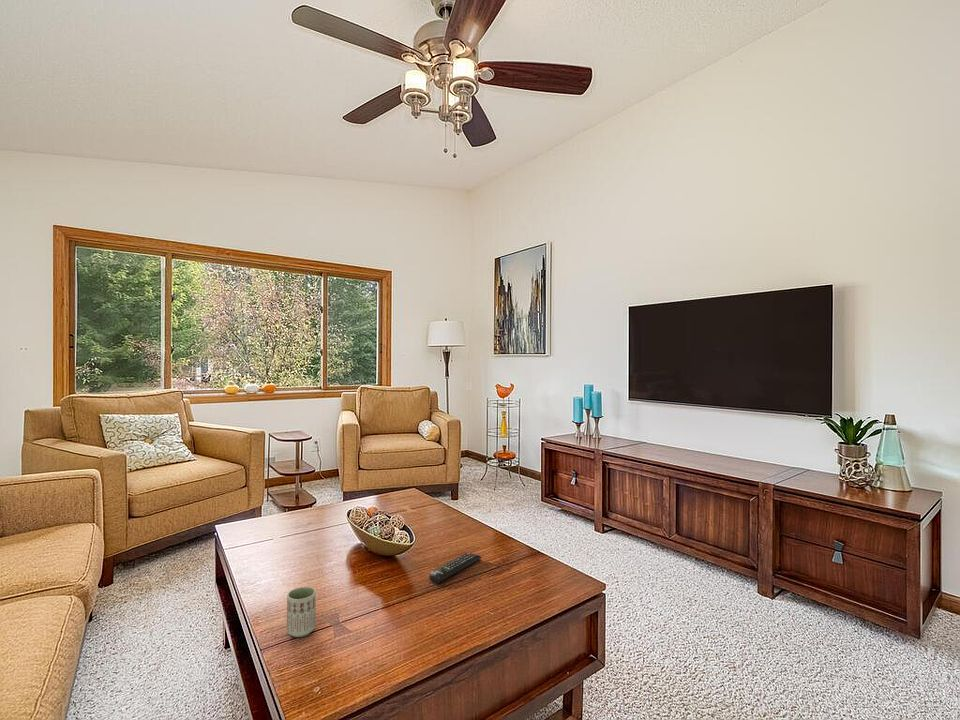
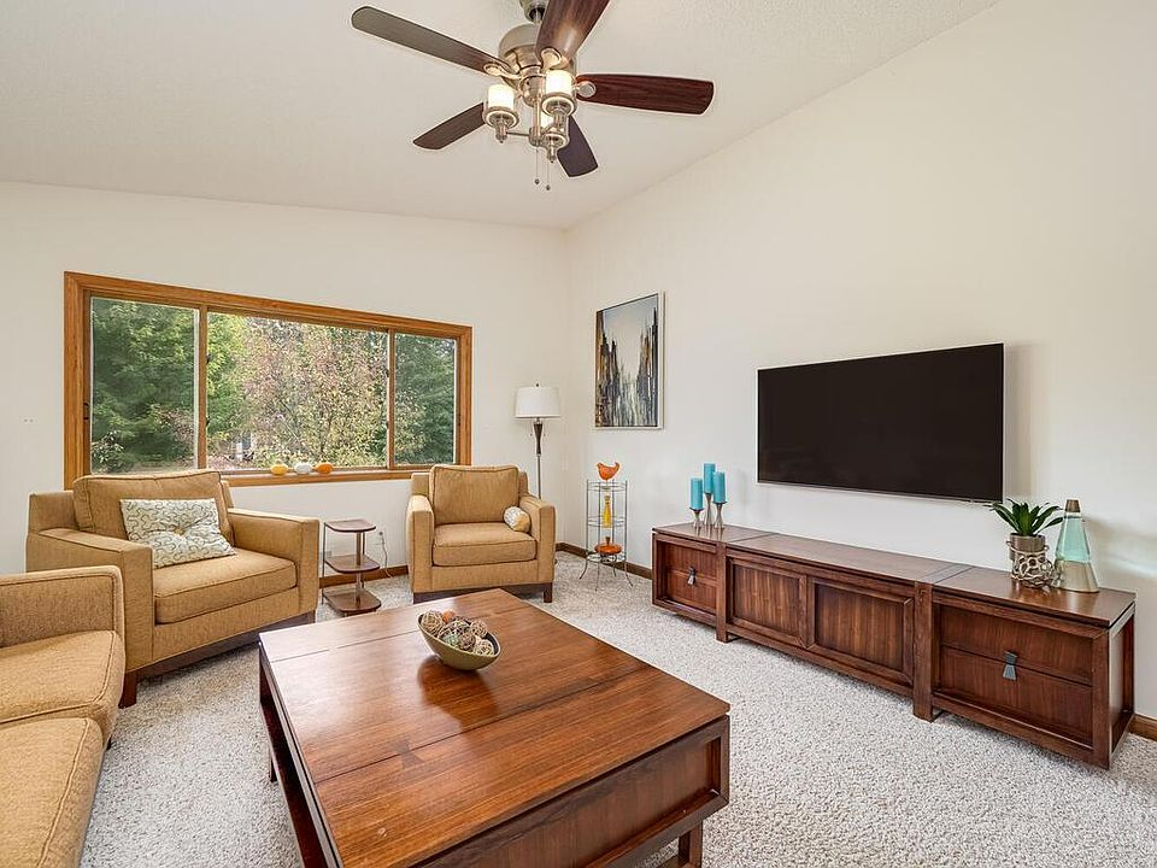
- cup (301, 612)
- remote control (456, 566)
